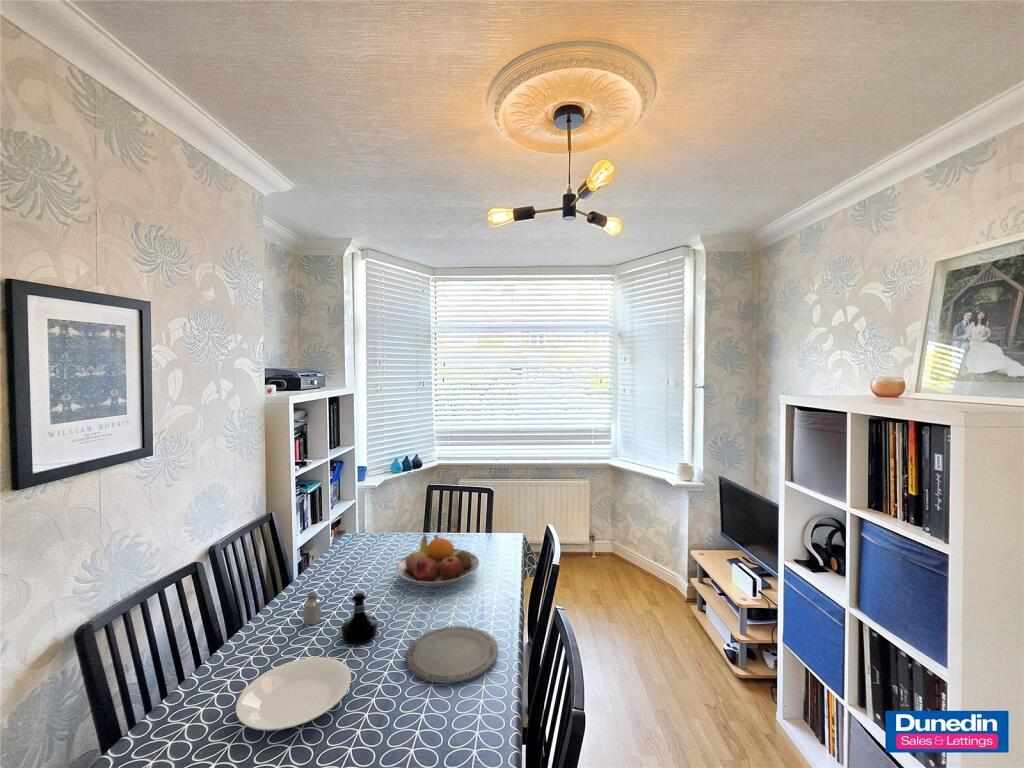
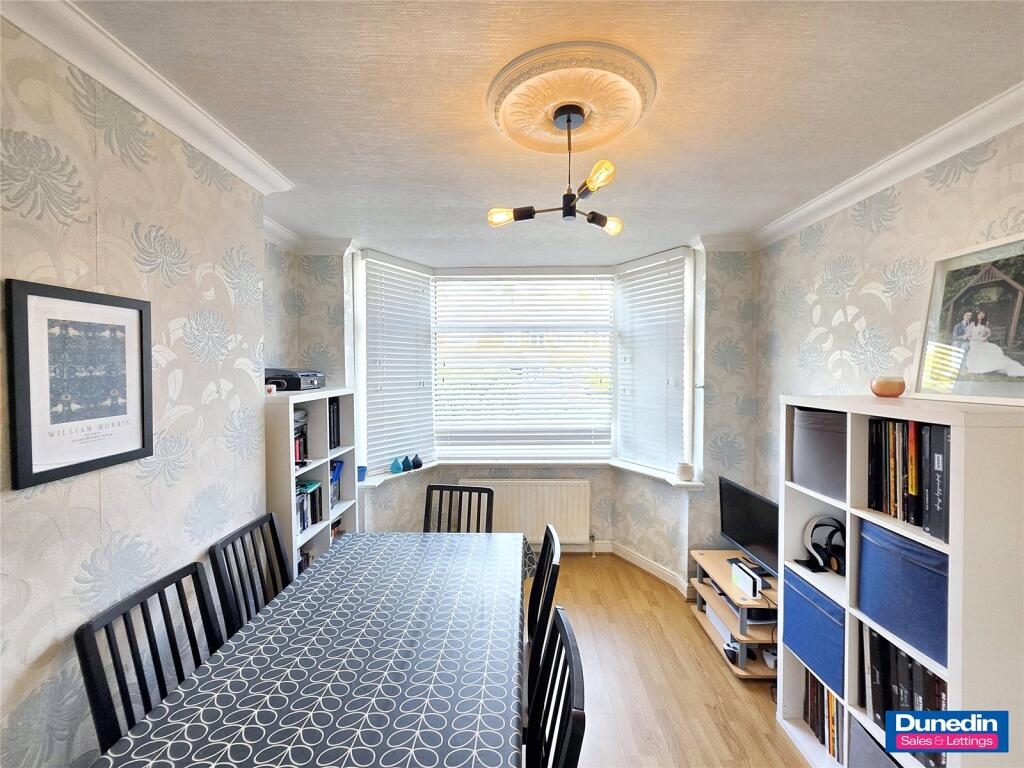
- tequila bottle (359, 615)
- fruit bowl (438, 560)
- plate (296, 696)
- plate (452, 653)
- saltshaker (312, 607)
